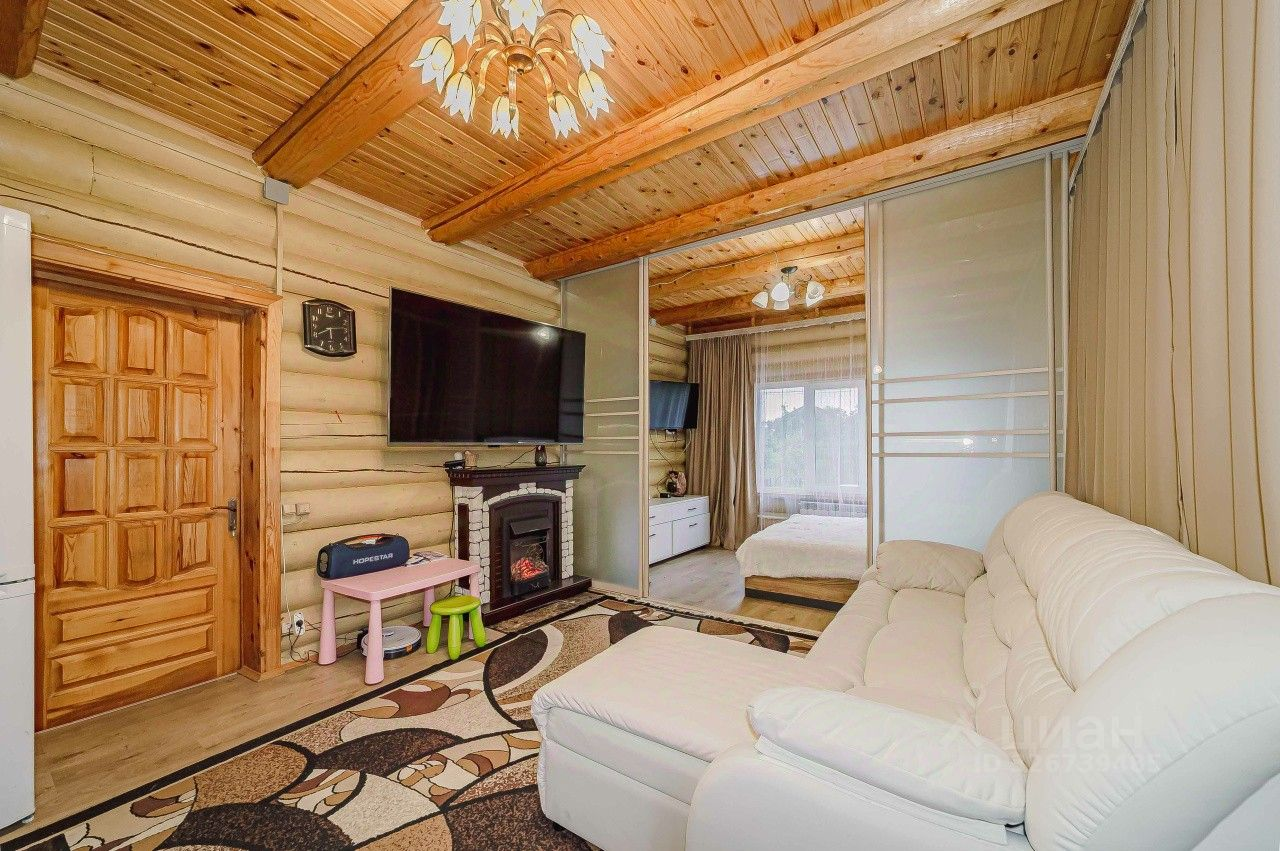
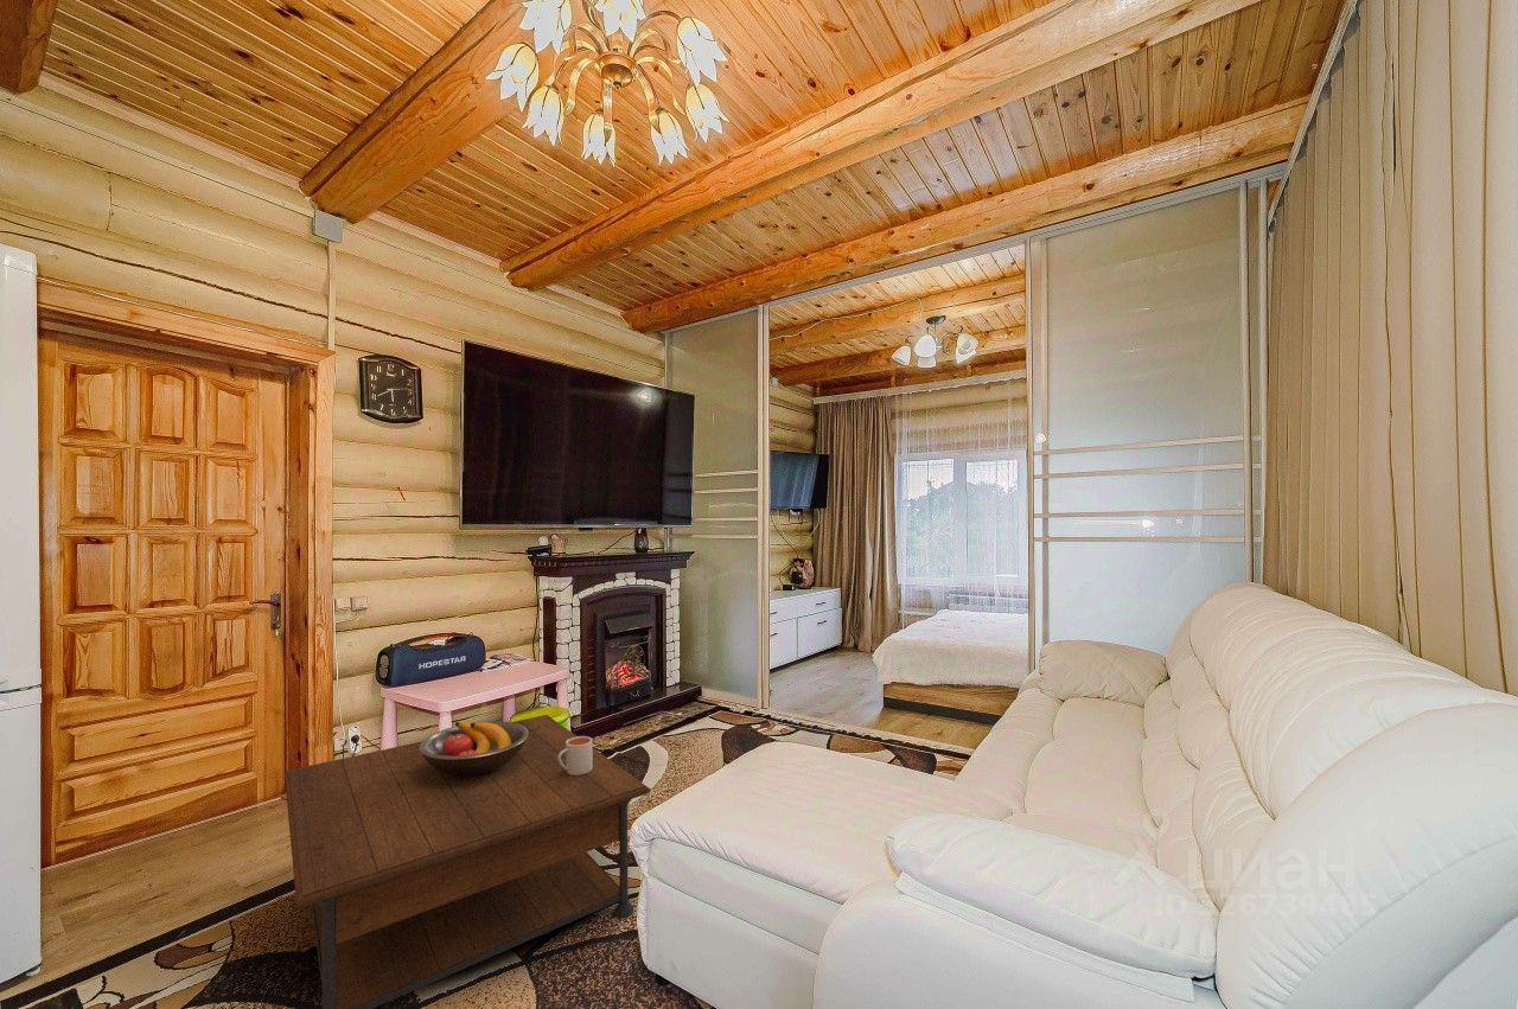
+ coffee table (461, 839)
+ fruit bowl (476, 747)
+ mug (574, 755)
